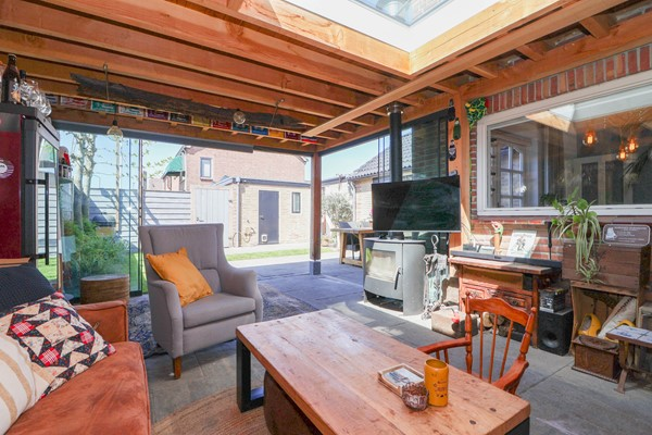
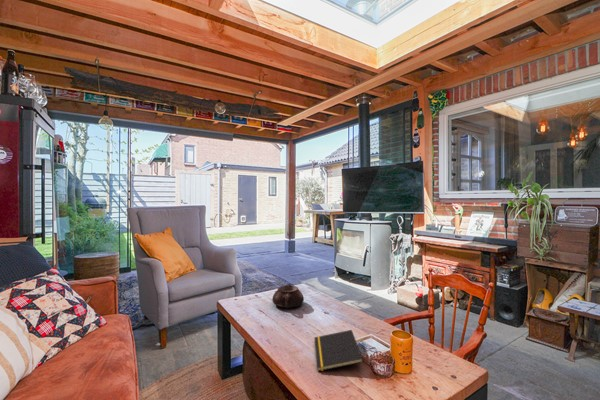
+ teapot (287, 294)
+ notepad (336, 348)
